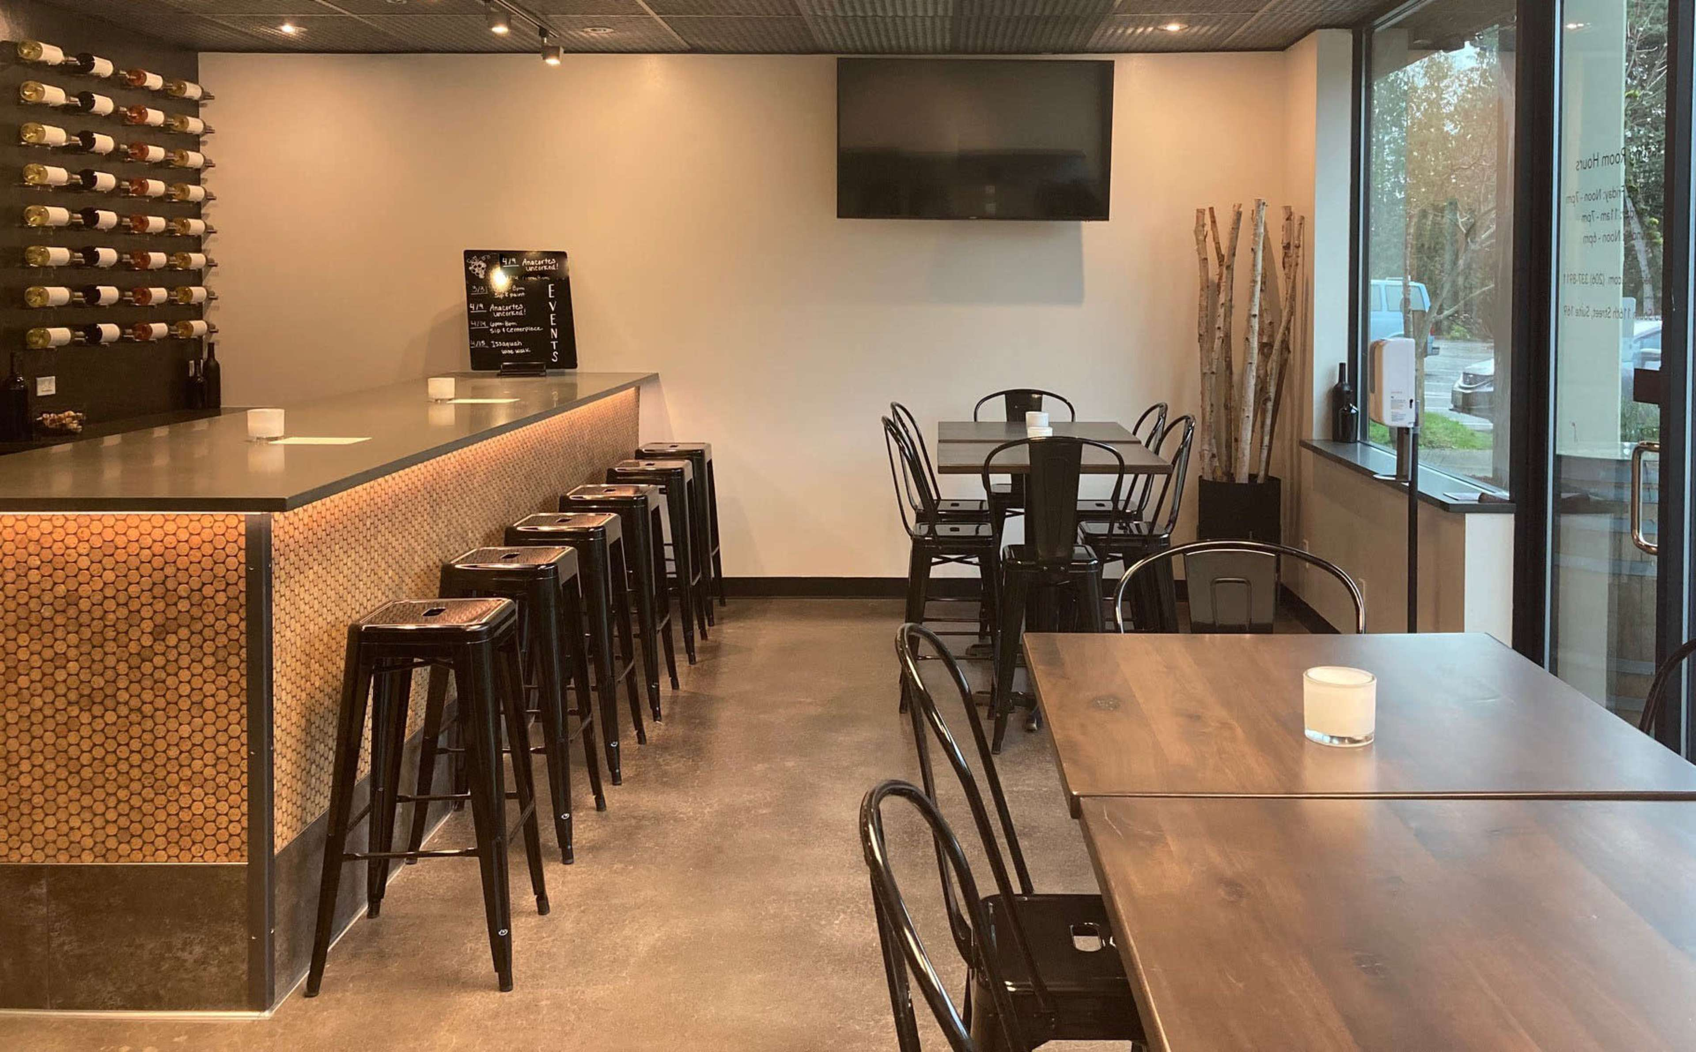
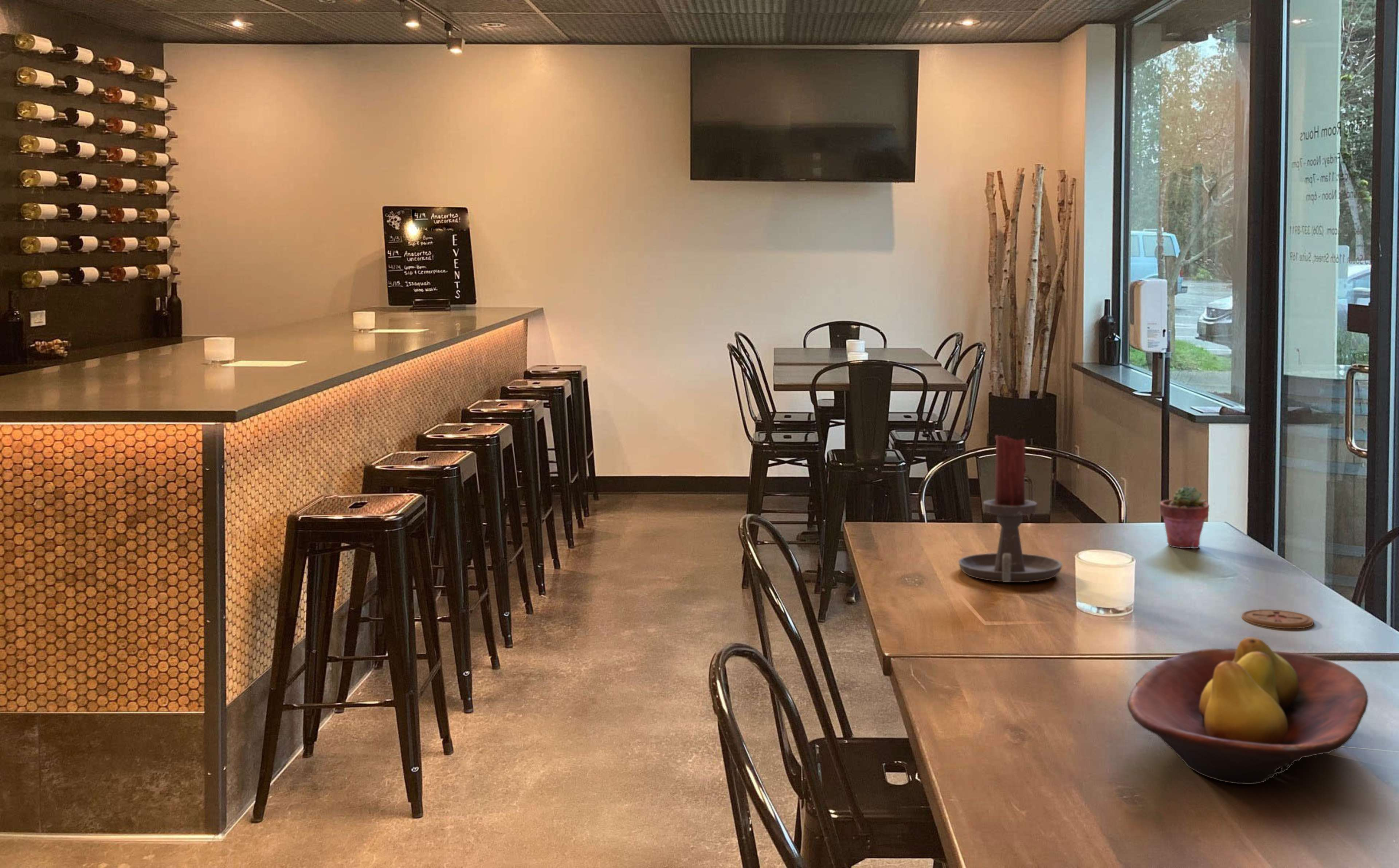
+ coaster (1277, 619)
+ candle holder (1009, 507)
+ fruit bowl (1247, 697)
+ potted succulent (1184, 516)
